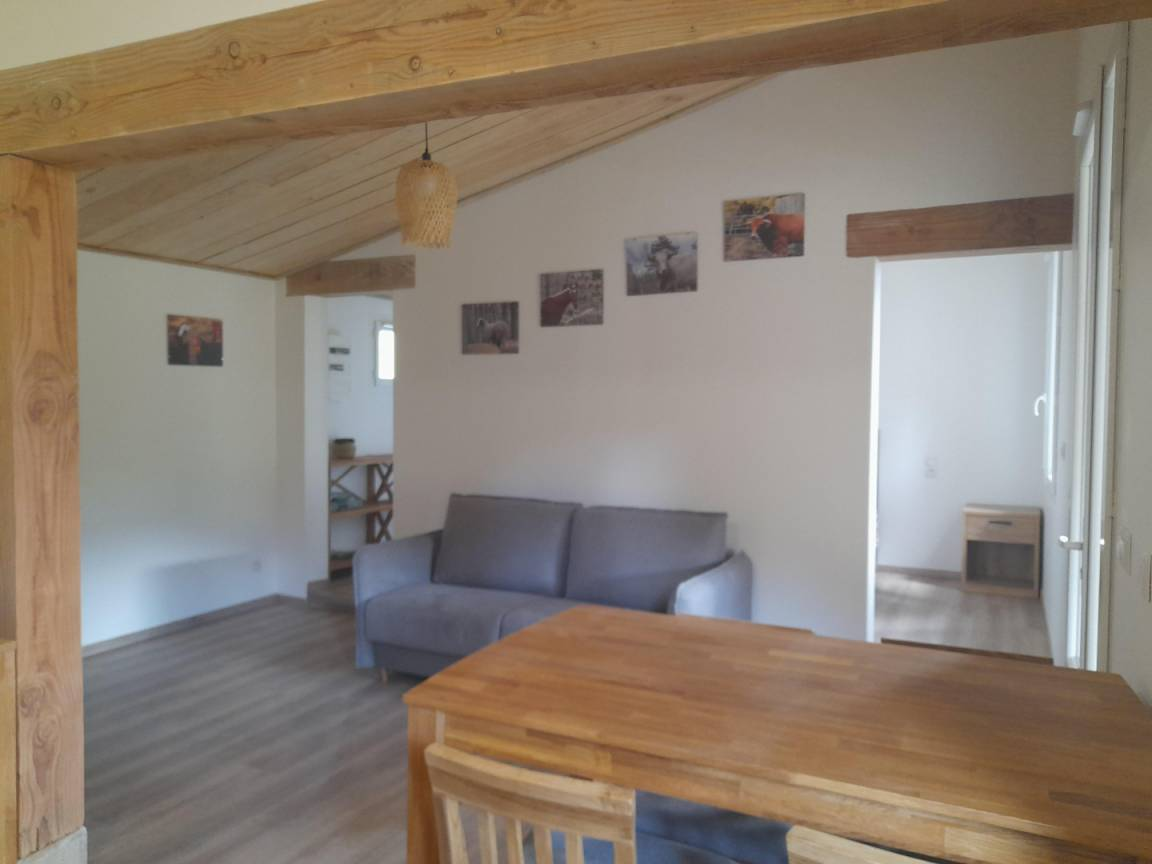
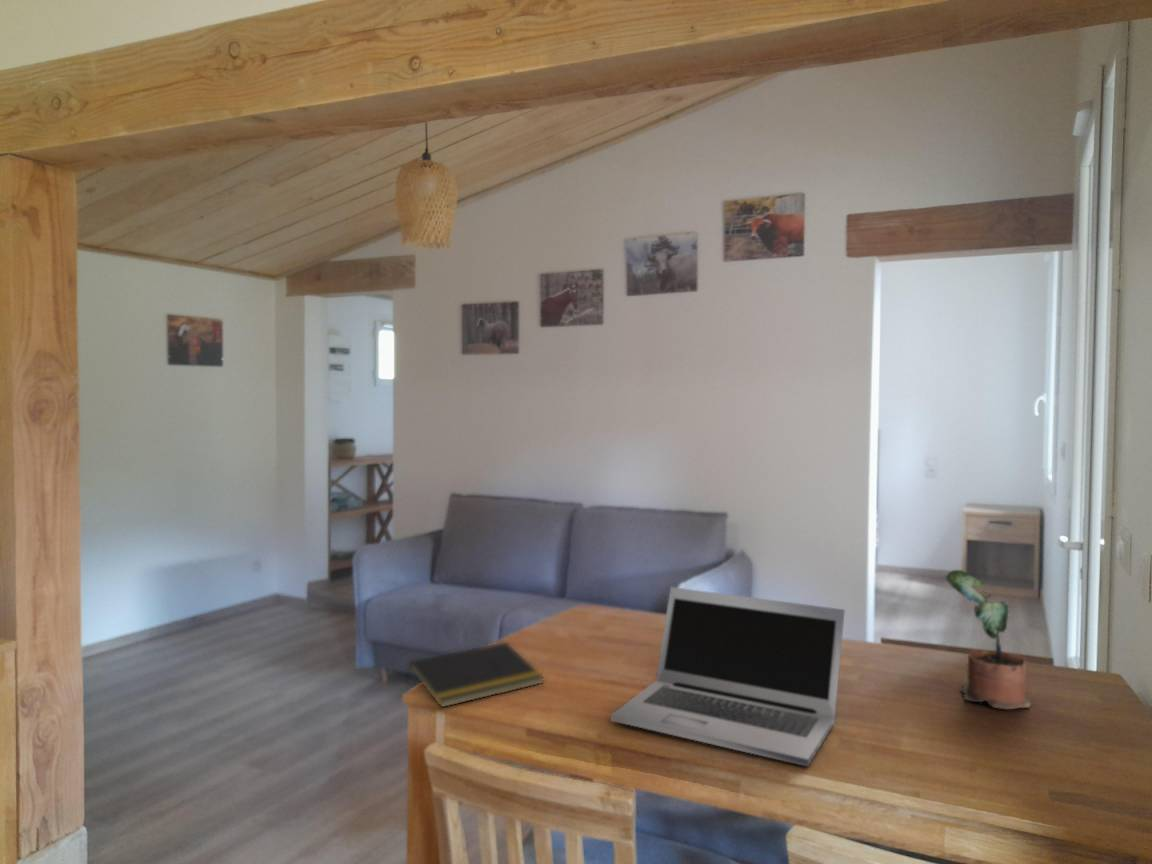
+ notepad (476, 671)
+ potted plant (989, 636)
+ laptop (730, 665)
